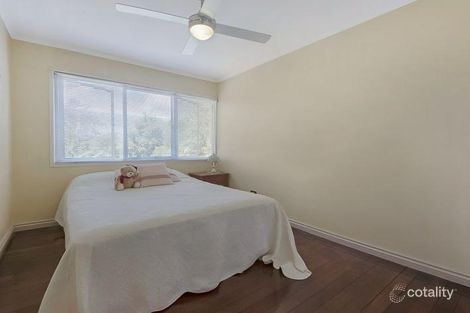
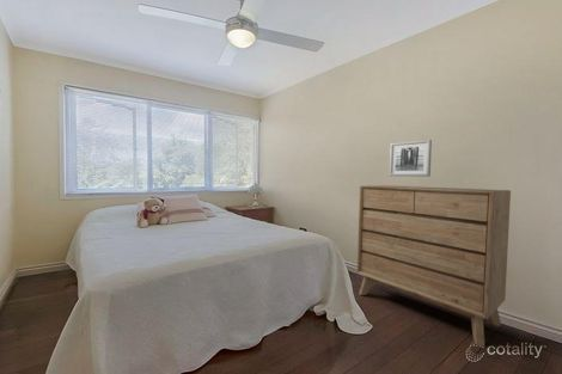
+ dresser (423, 247)
+ wall art (409, 159)
